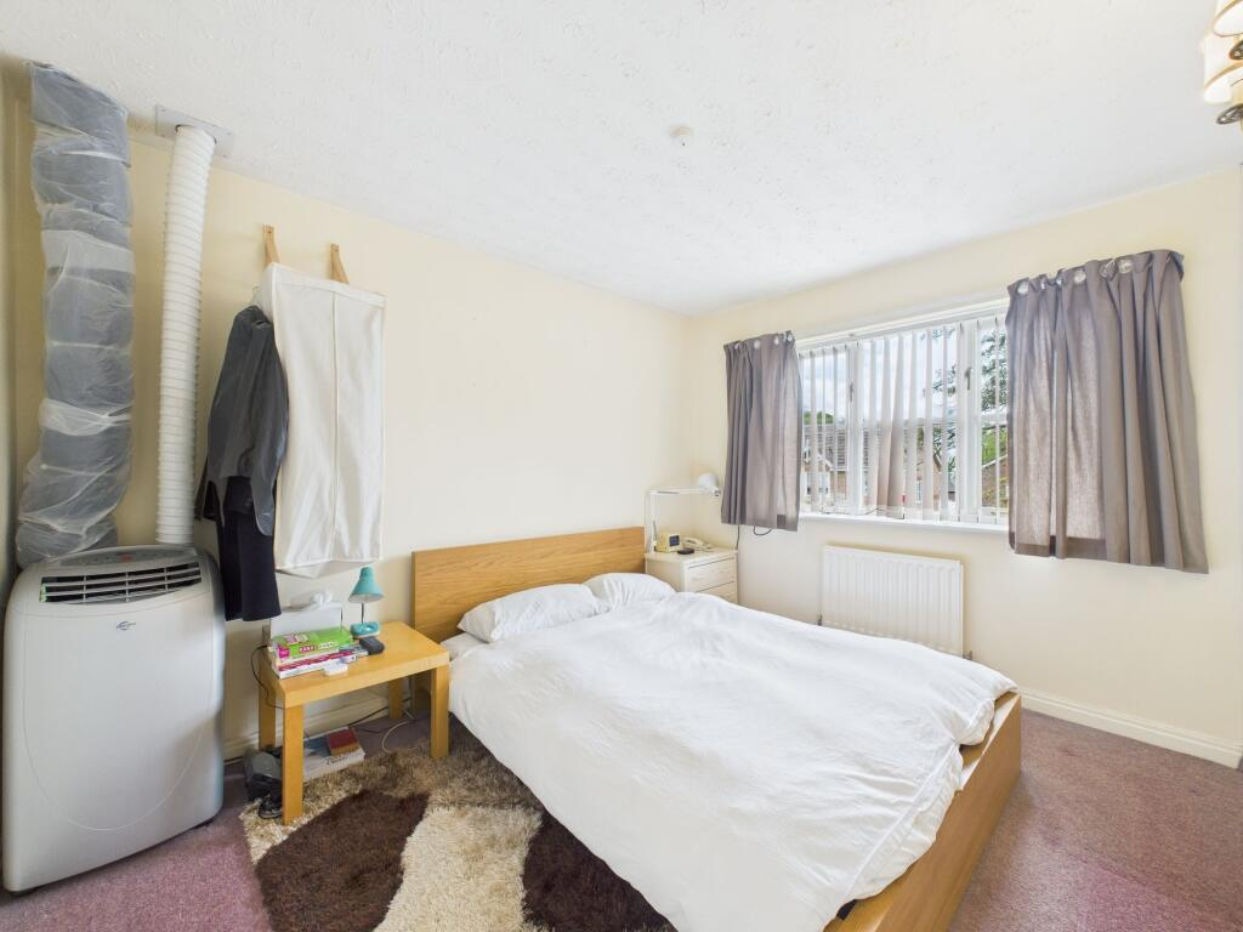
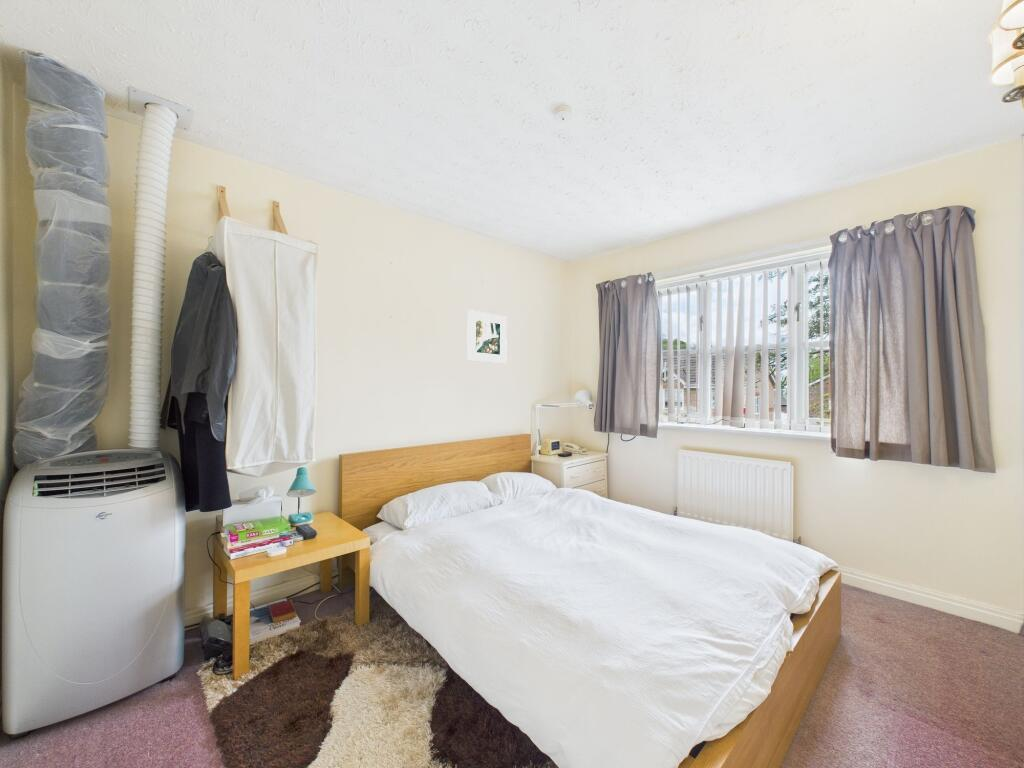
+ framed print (487, 337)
